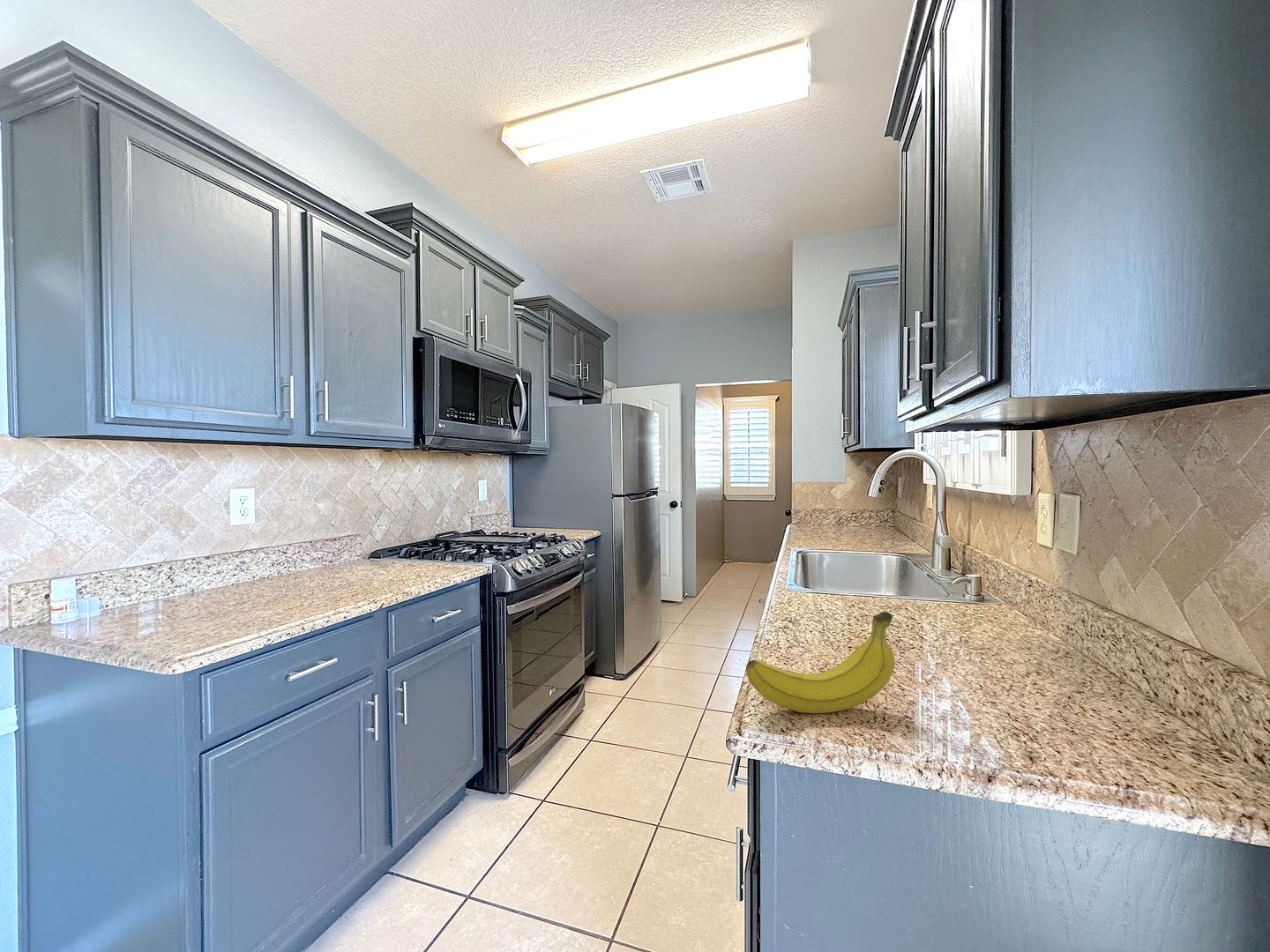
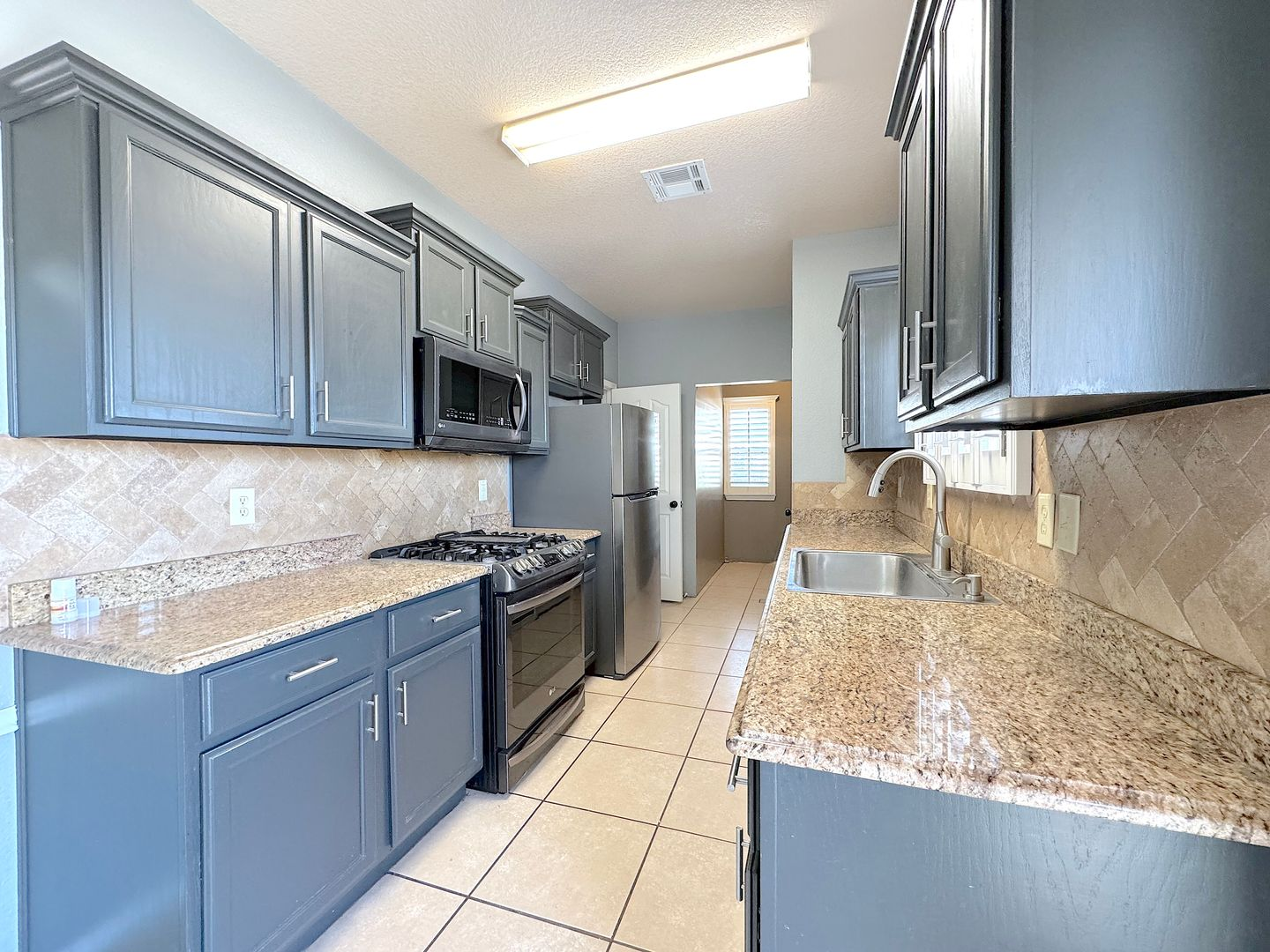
- fruit (823, 672)
